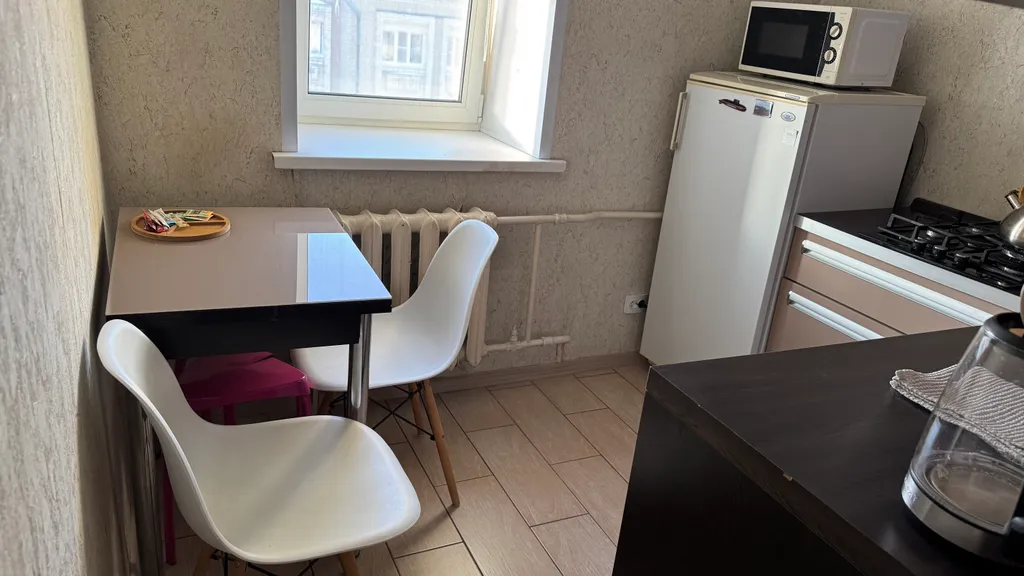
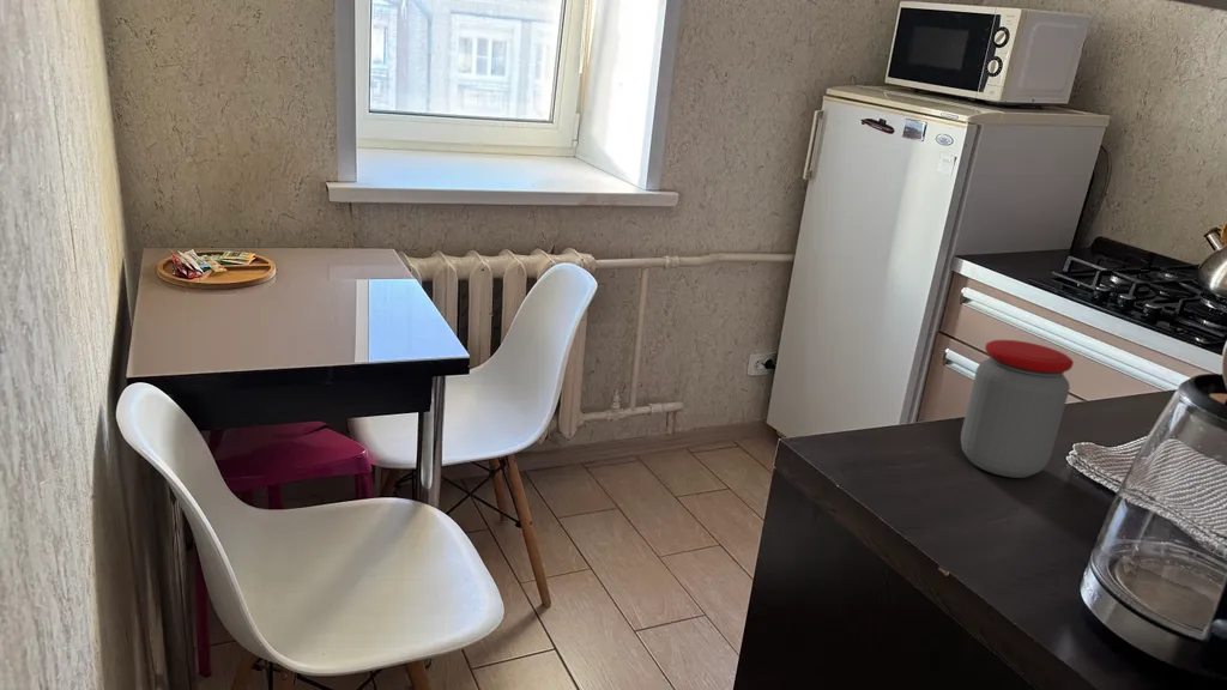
+ jar (1014, 407)
